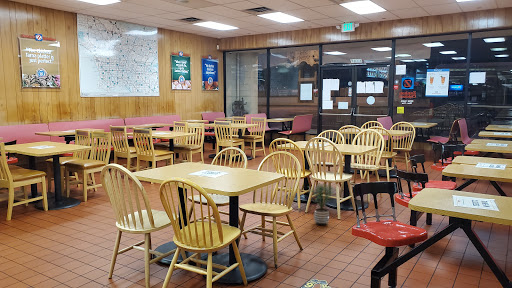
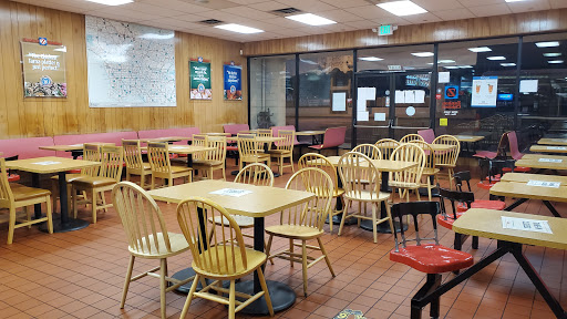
- potted plant (323, 203)
